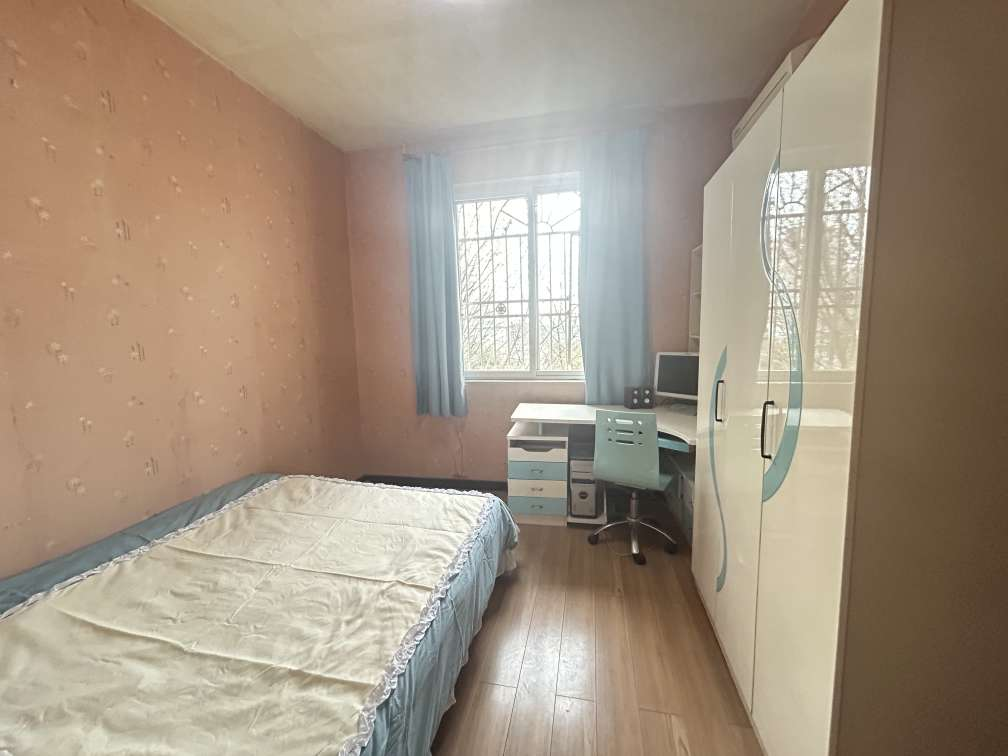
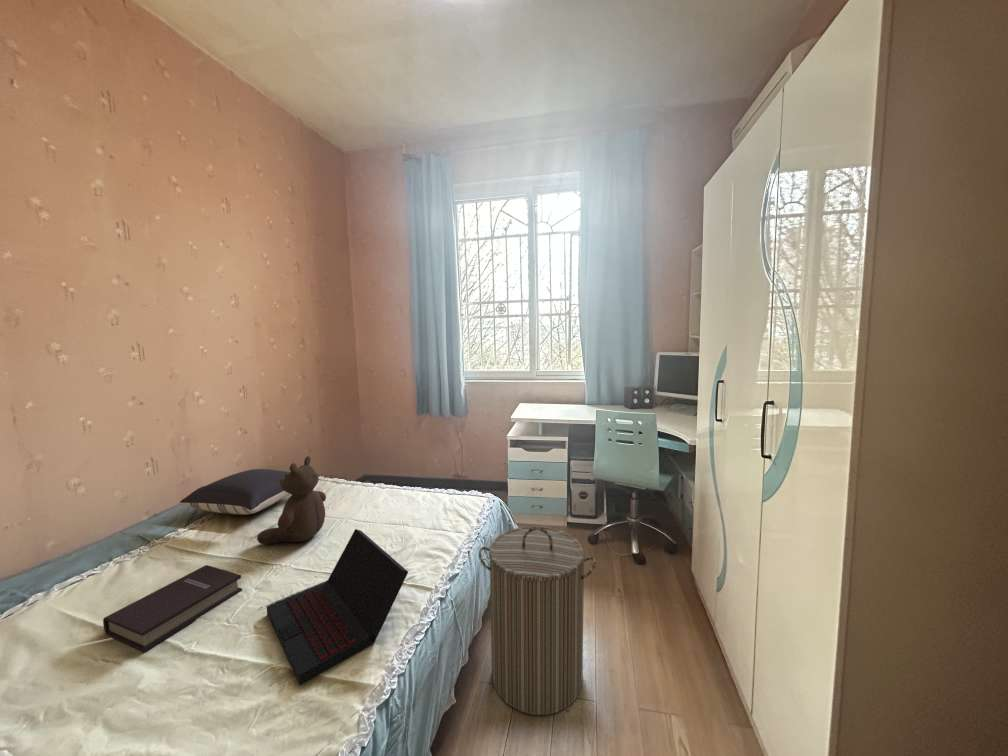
+ laundry hamper (536, 602)
+ laptop (335, 591)
+ book (177, 602)
+ pillow (252, 489)
+ teddy bear (291, 498)
